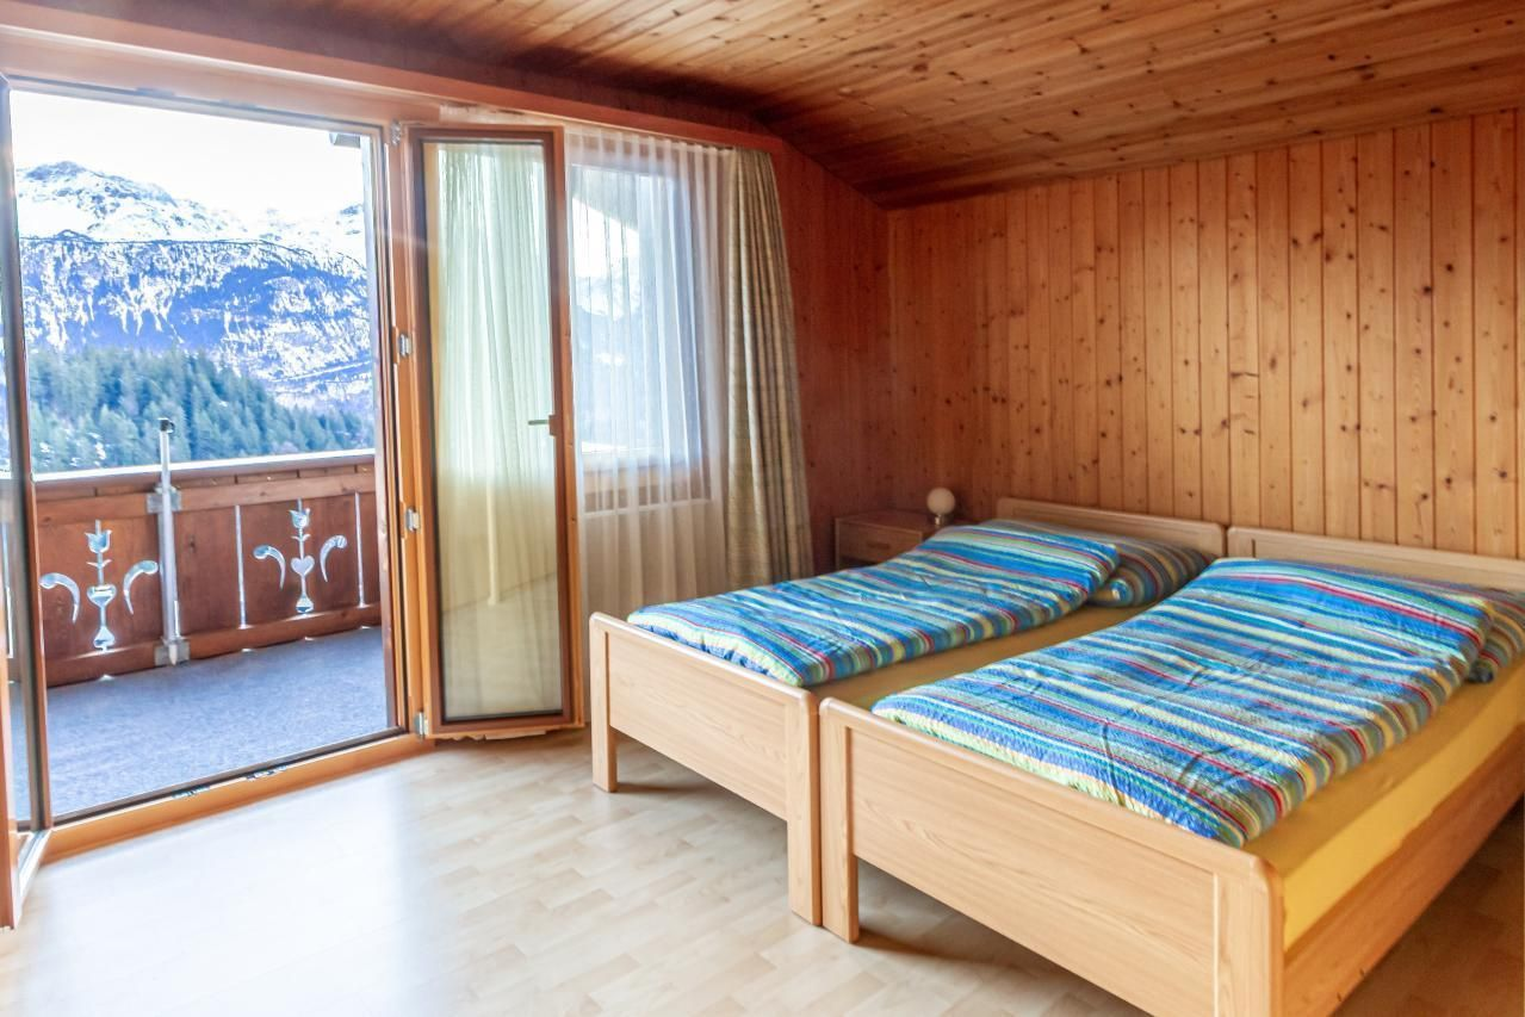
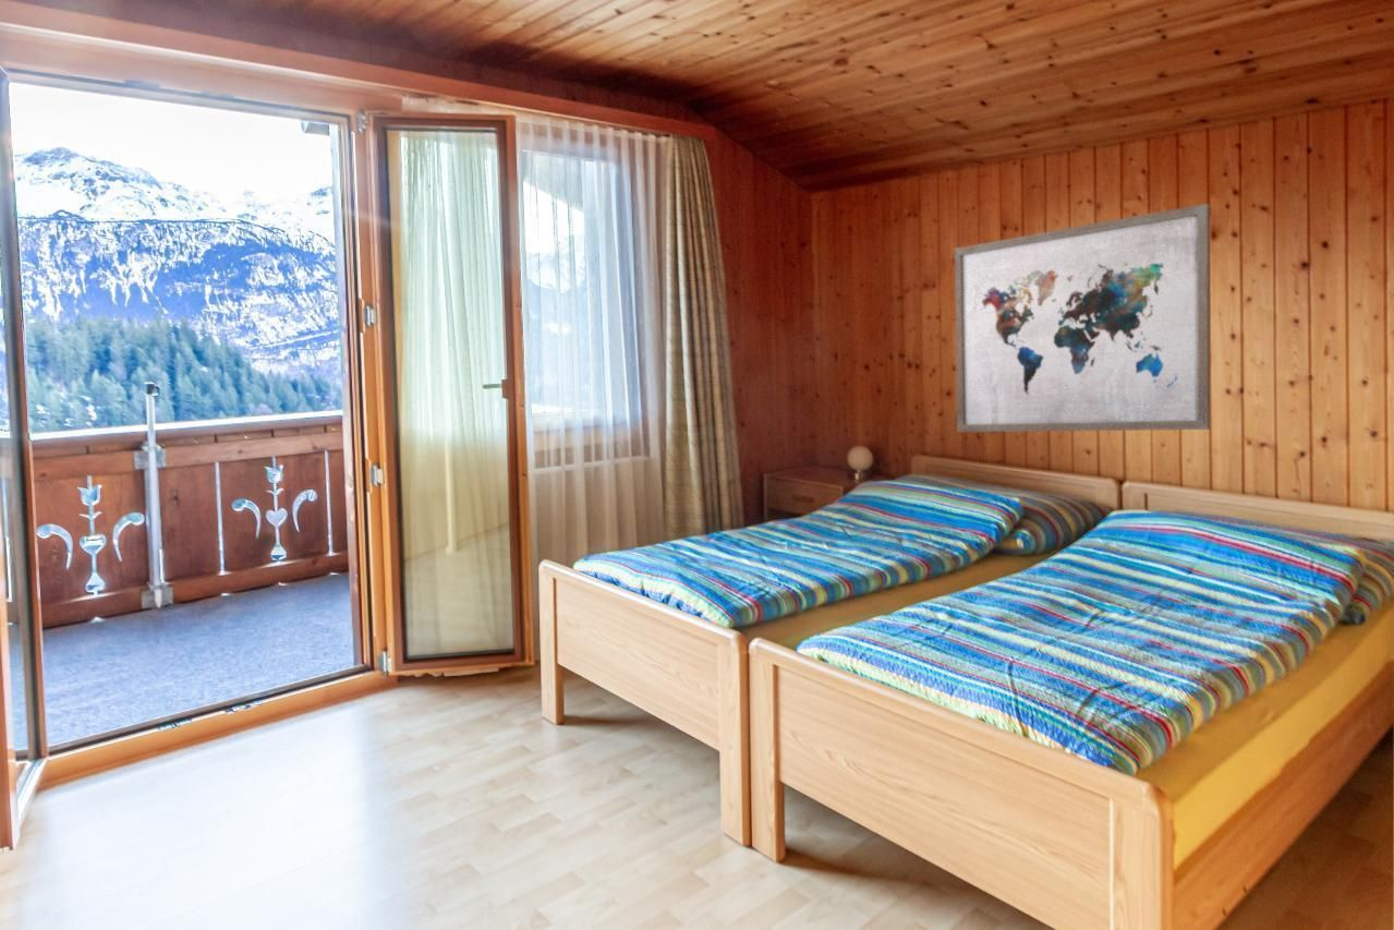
+ wall art (1069, 329)
